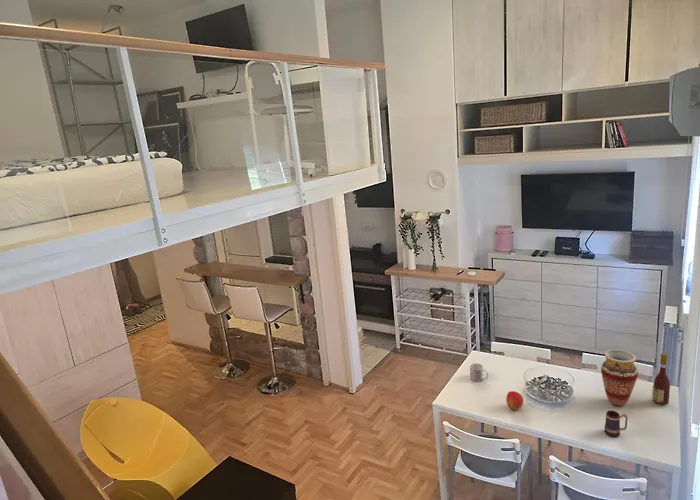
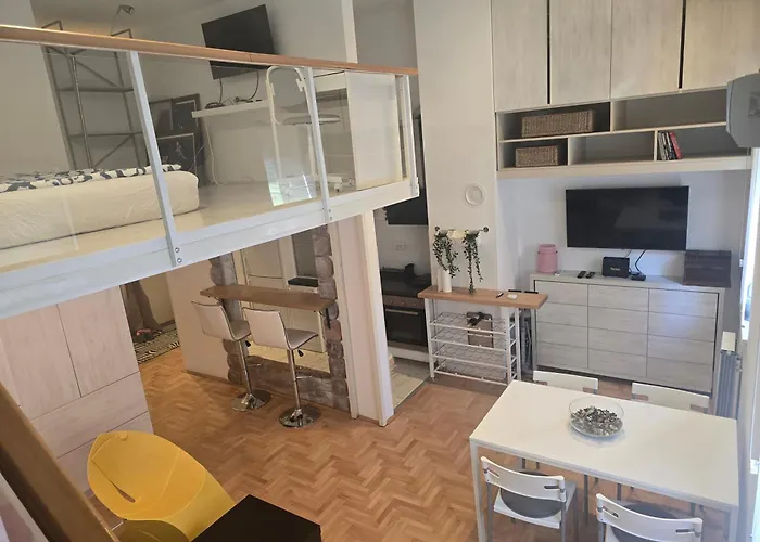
- apple (514, 400)
- mug (616, 423)
- vase (618, 379)
- mug (479, 373)
- wine bottle (662, 378)
